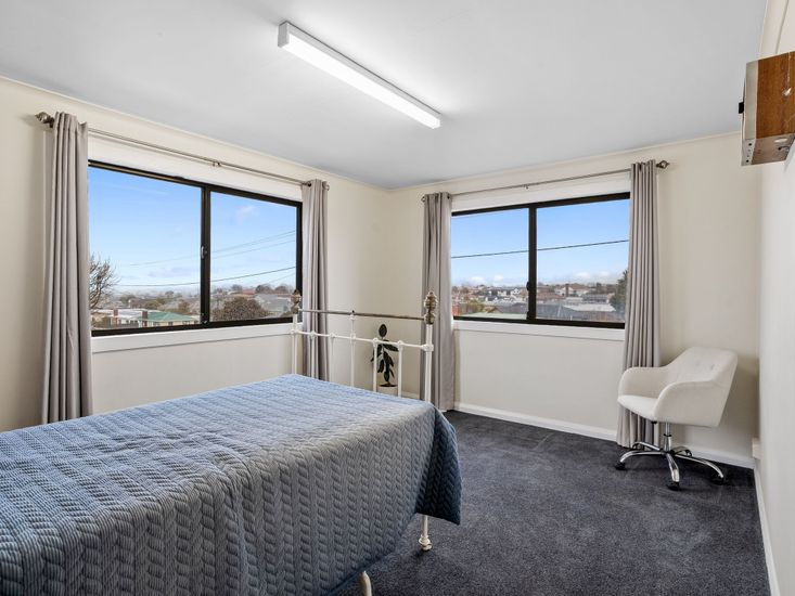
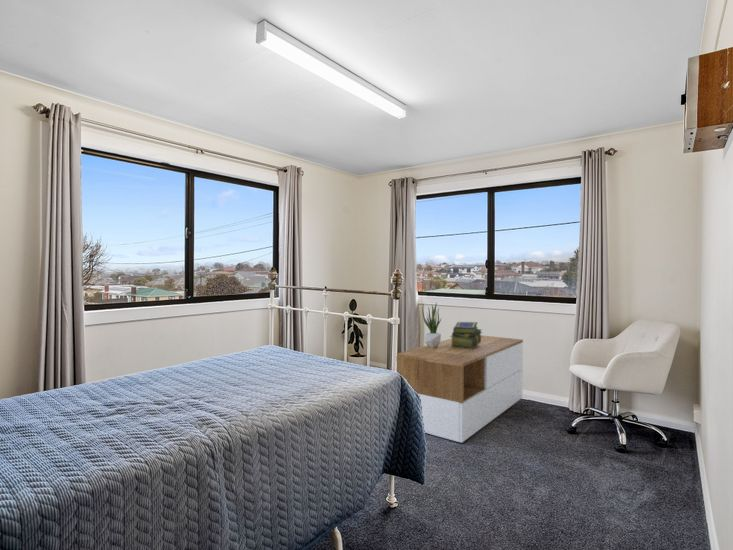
+ potted plant (431, 324)
+ stack of books (466, 334)
+ storage bench (465, 377)
